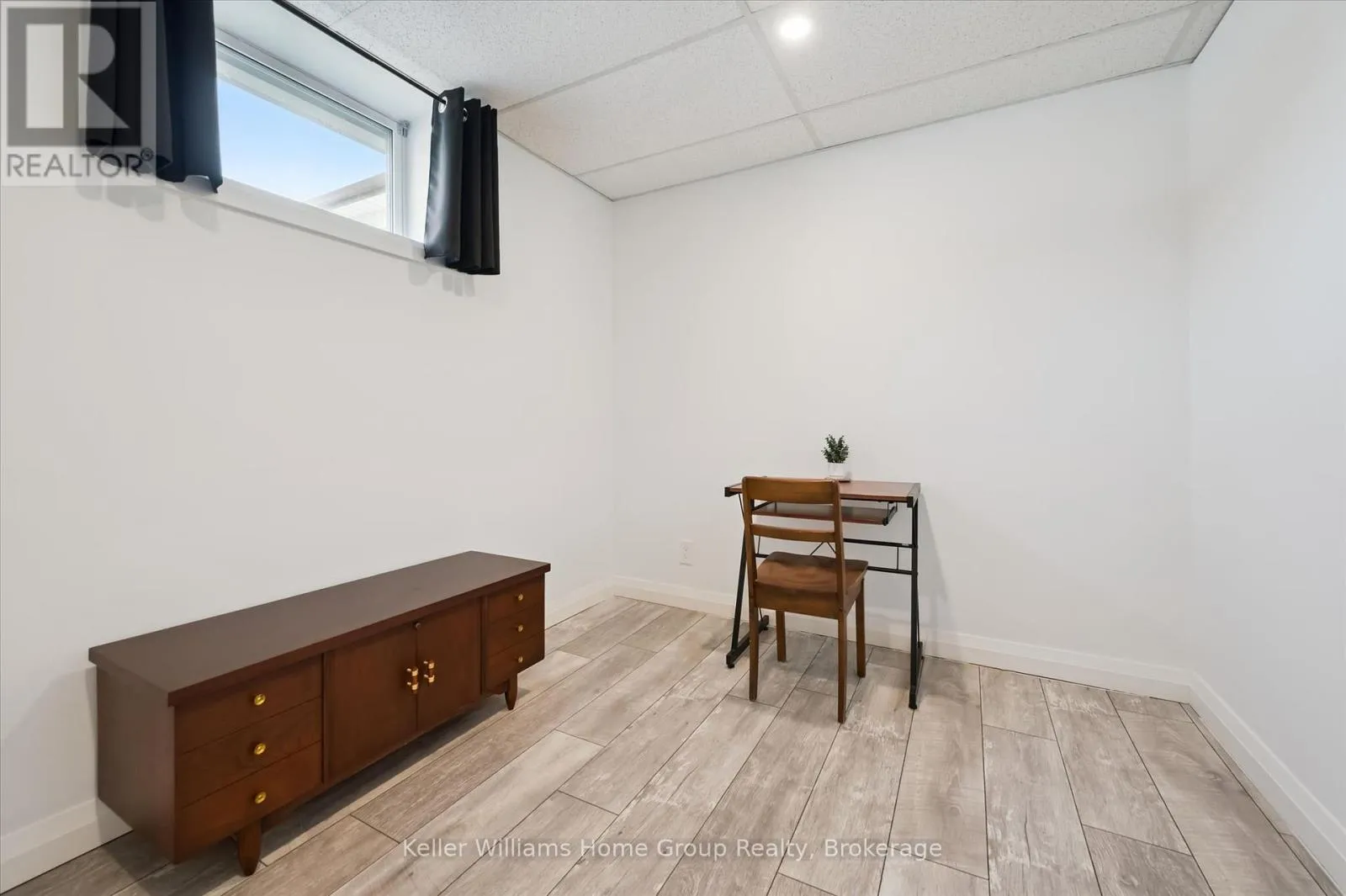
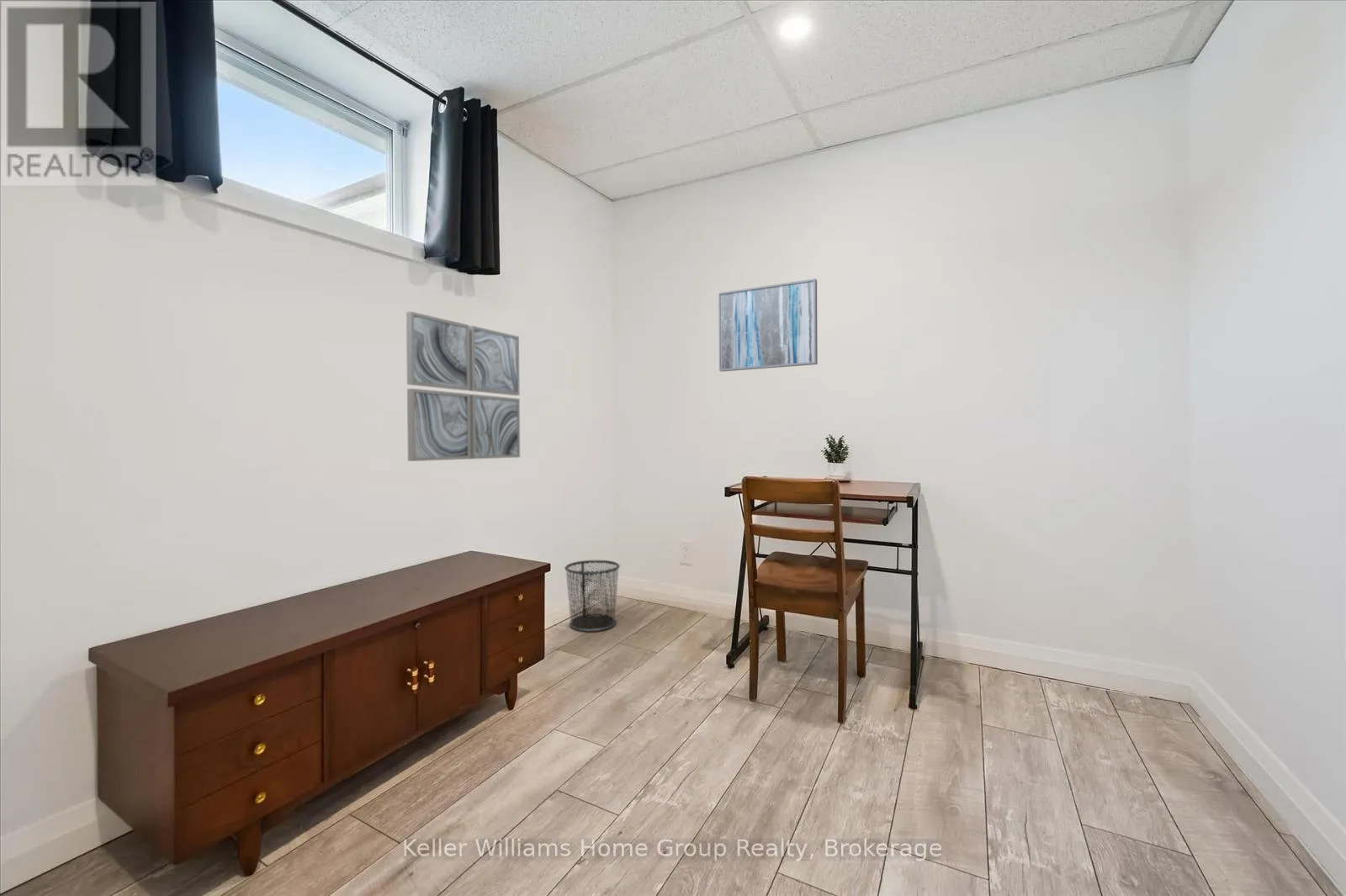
+ wall art (469, 390)
+ waste bin (592, 594)
+ wall art (766, 327)
